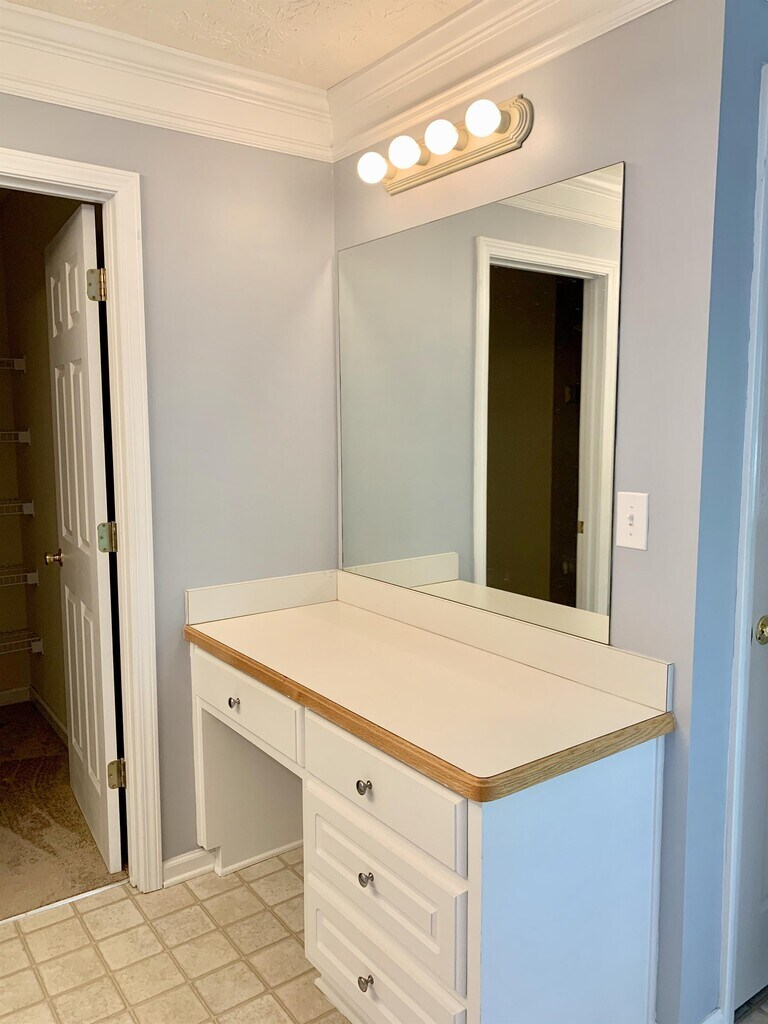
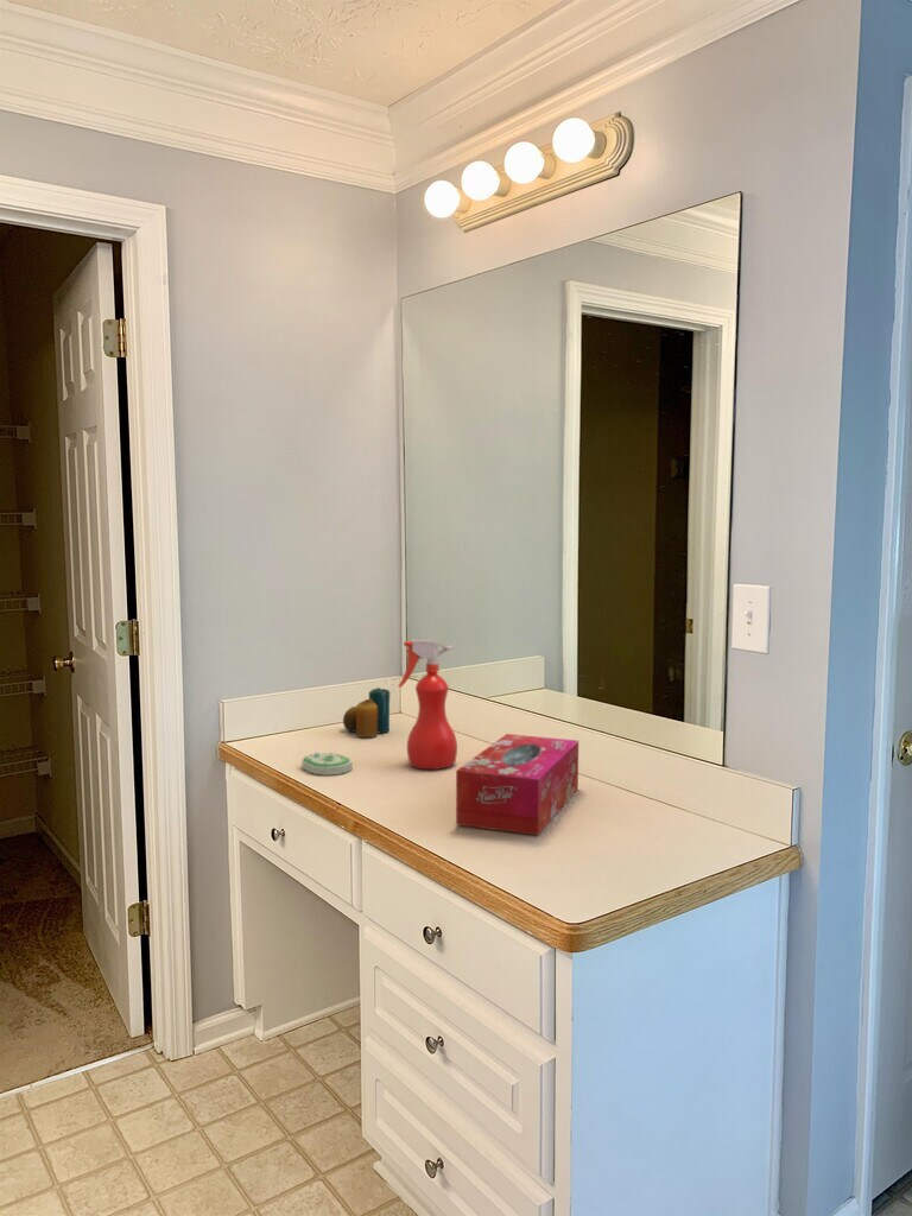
+ candle (363, 710)
+ tissue box (520, 780)
+ spray bottle (426, 702)
+ soap dish (327, 760)
